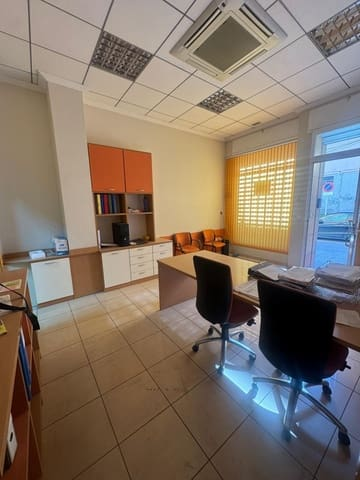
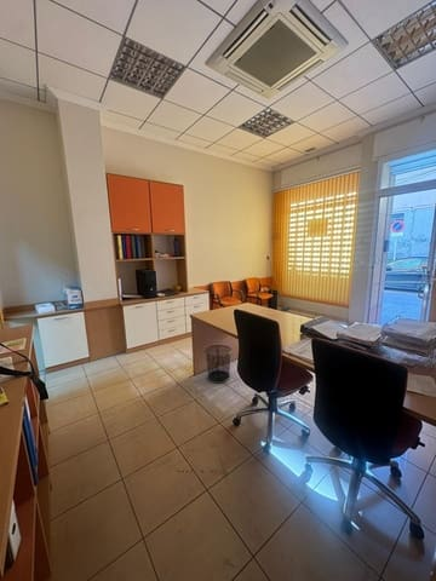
+ waste bin (218, 363)
